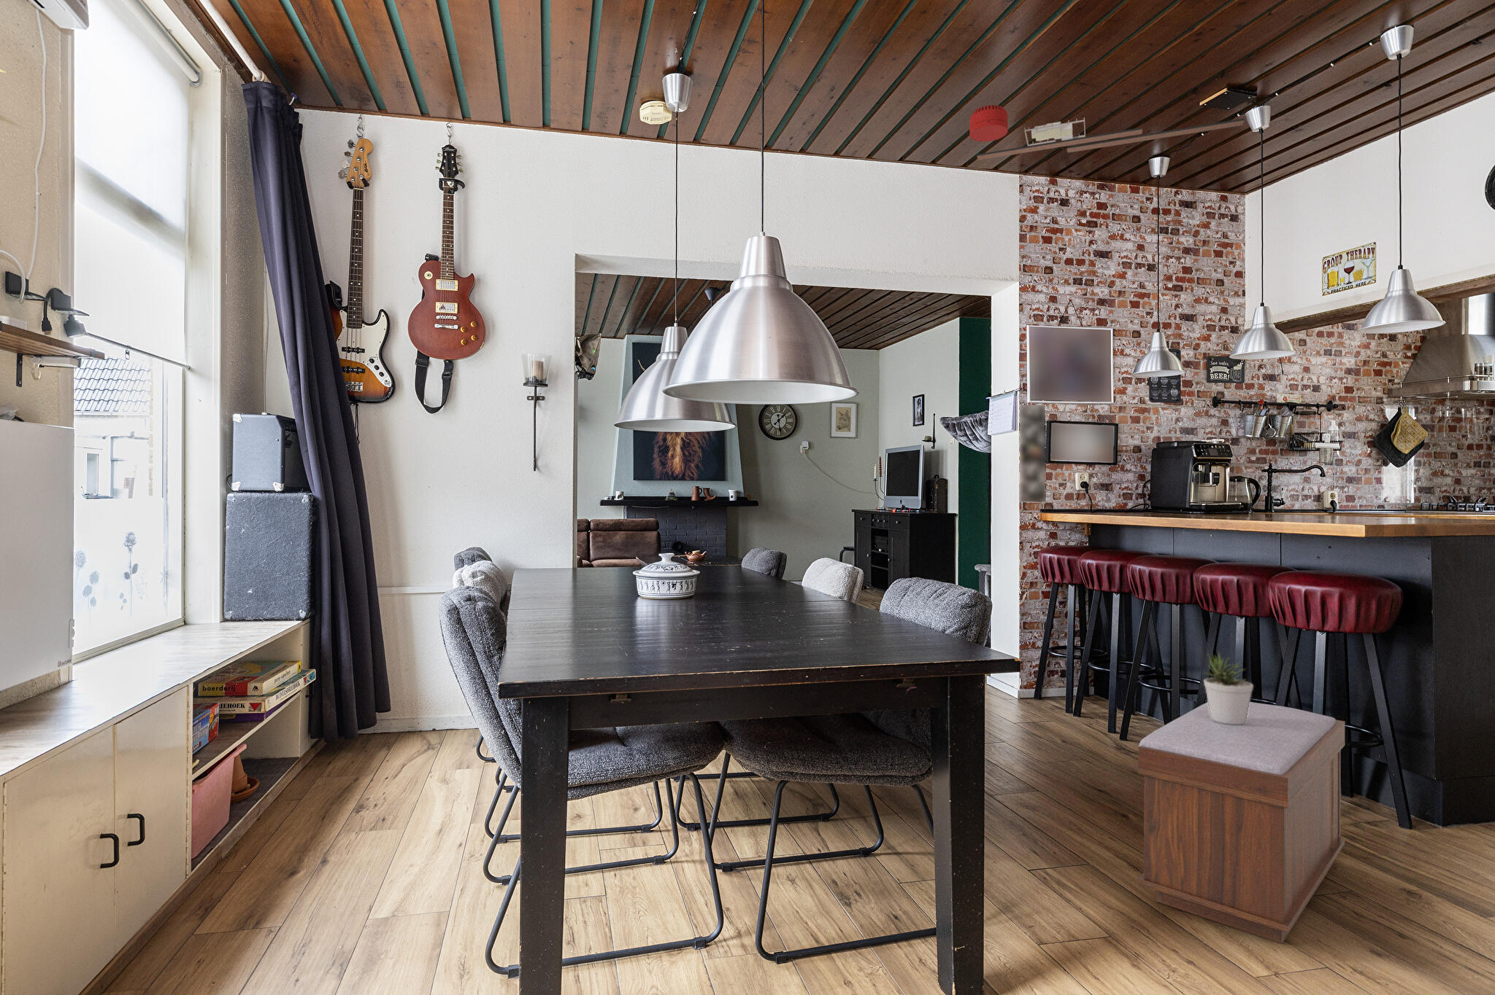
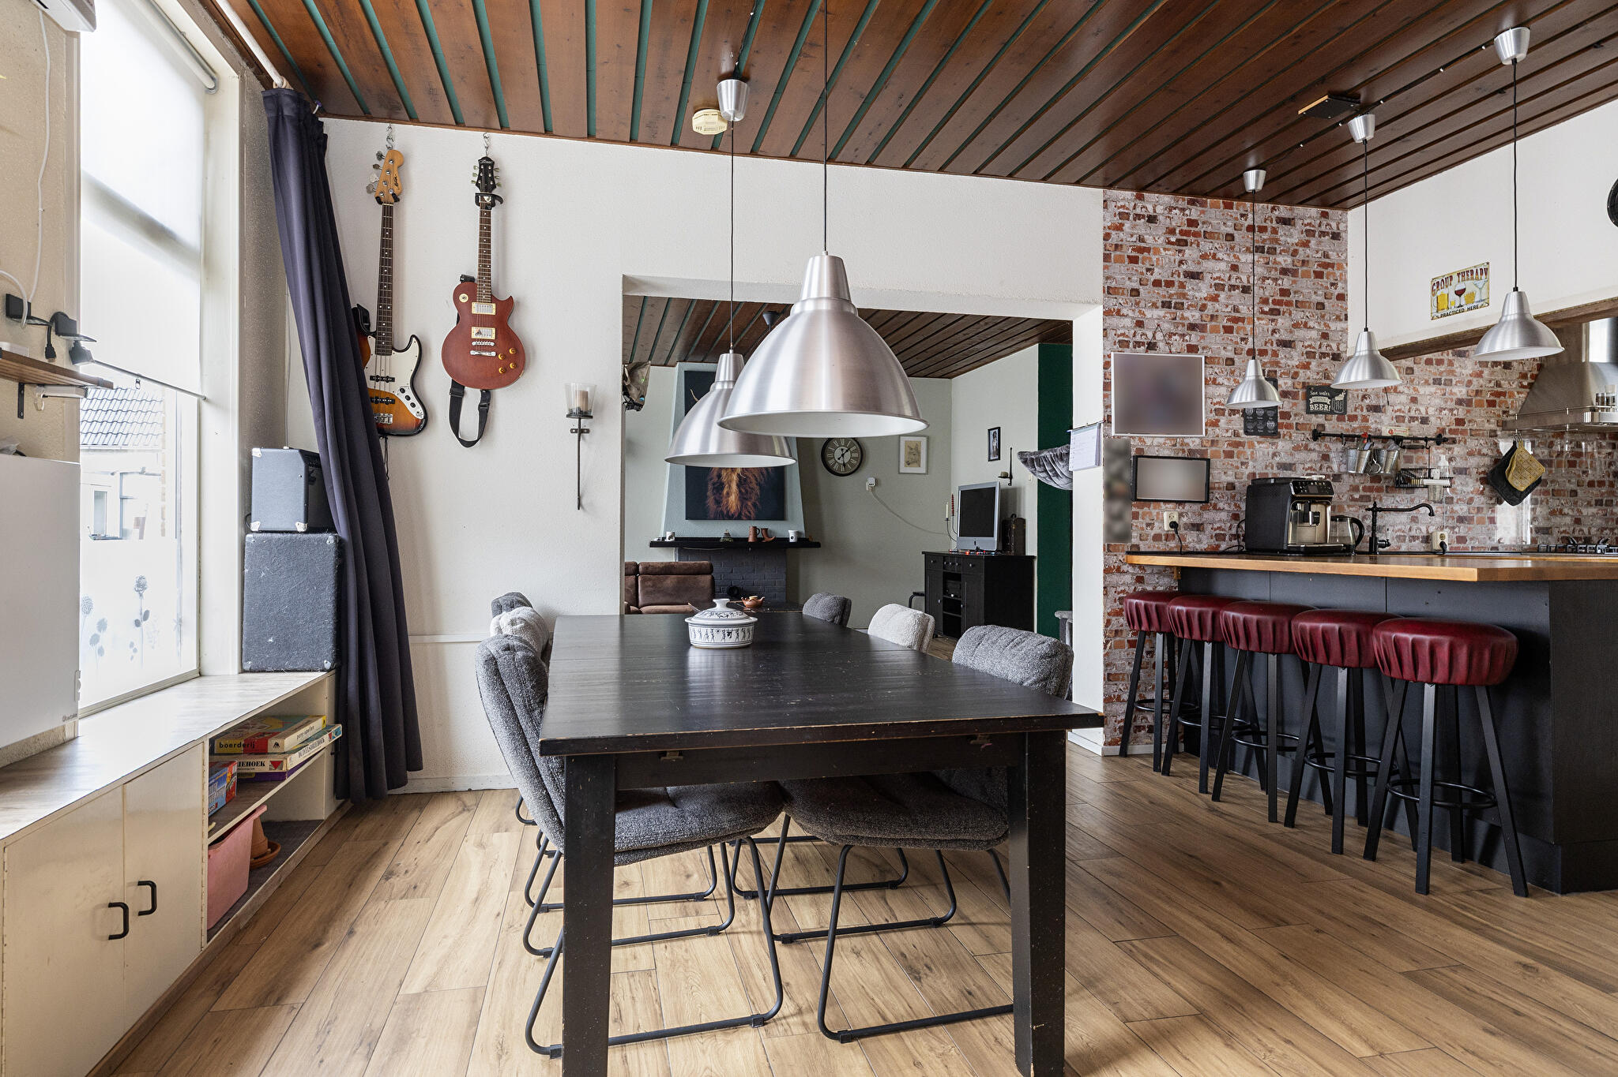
- bench (1245, 801)
- smoke detector (988, 122)
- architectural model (1103, 133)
- potted plant (1228, 686)
